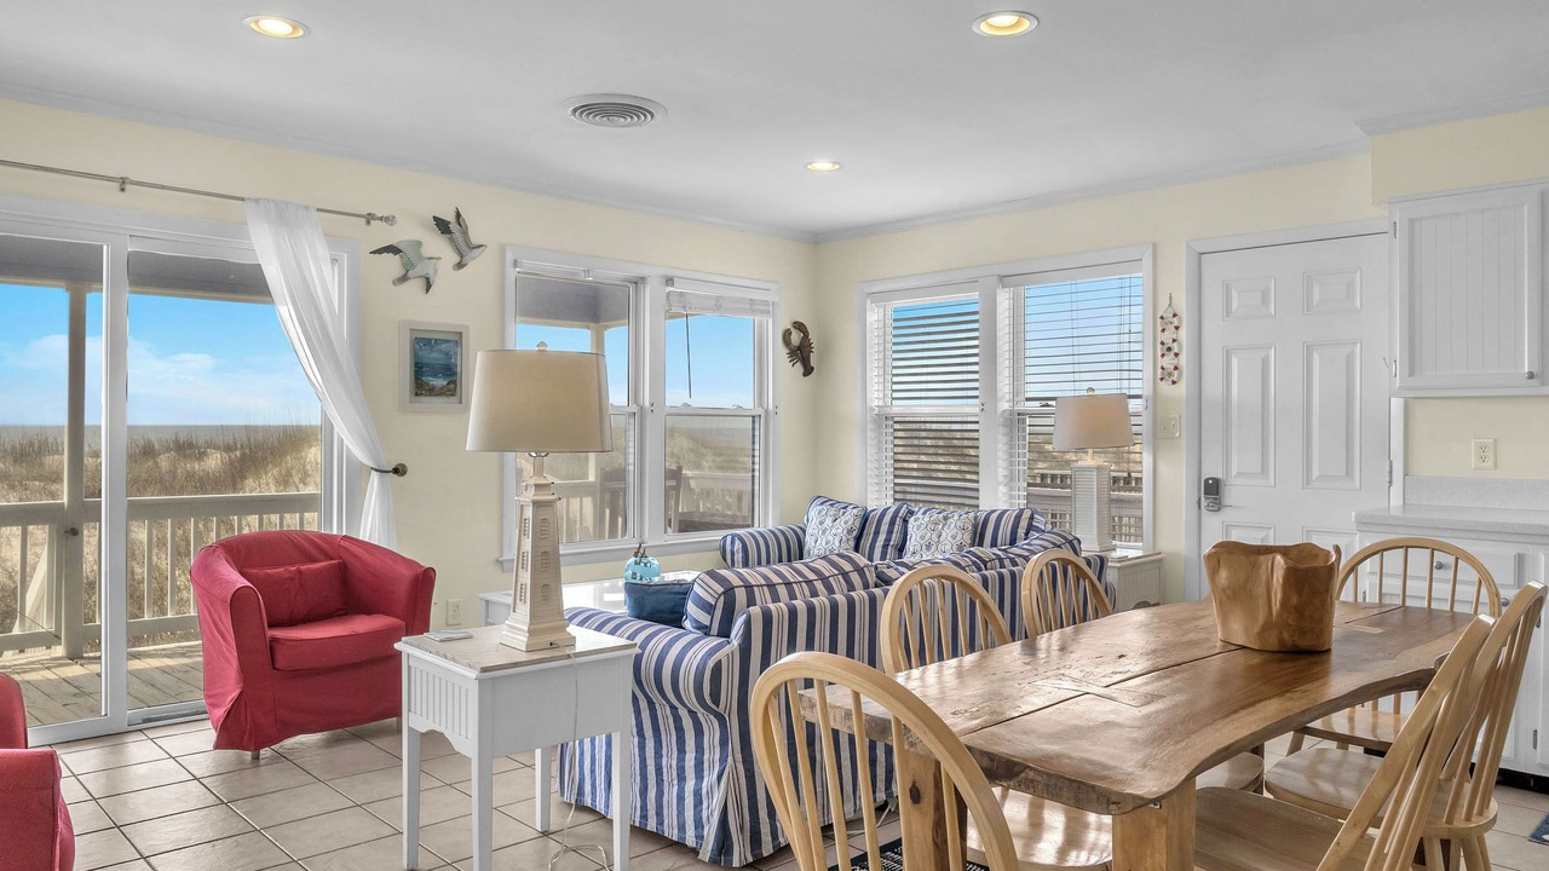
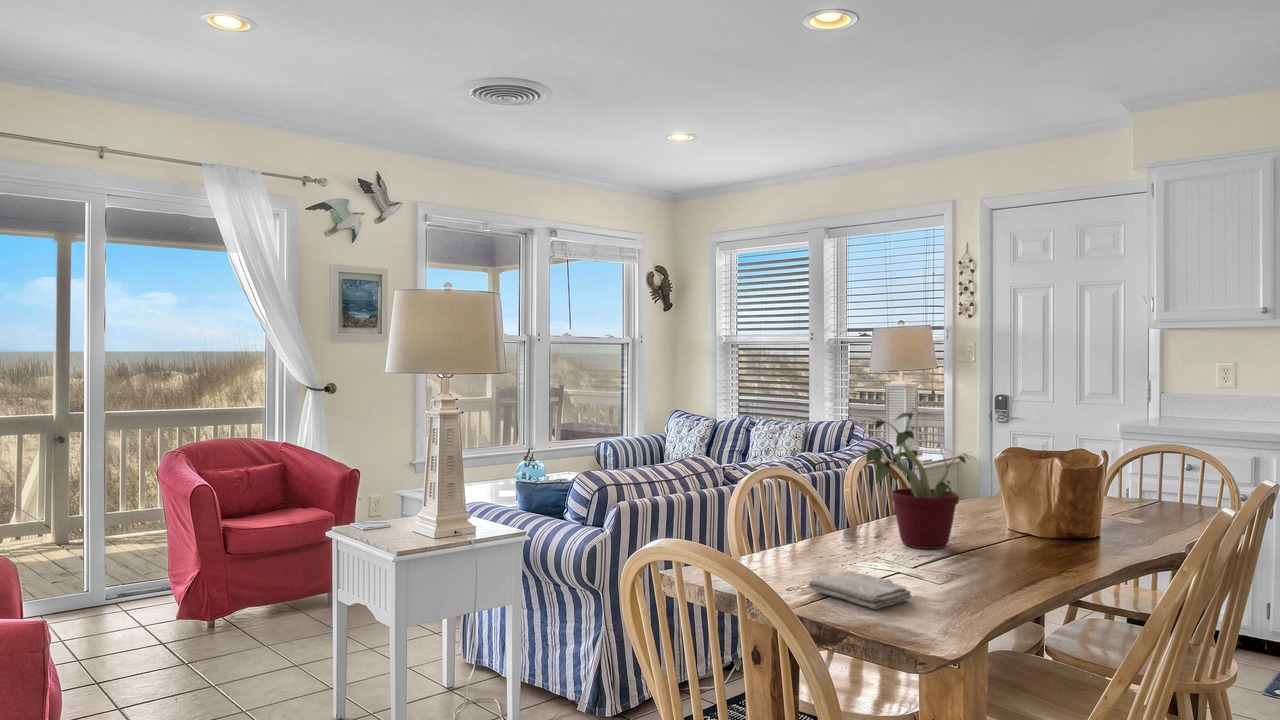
+ potted plant (909, 477)
+ washcloth (859, 587)
